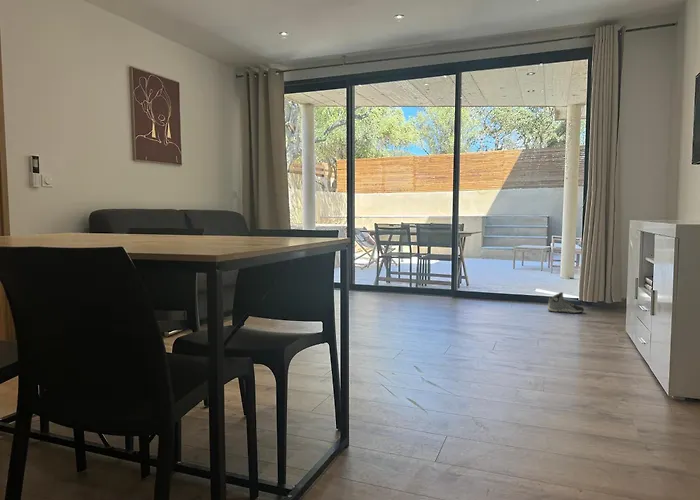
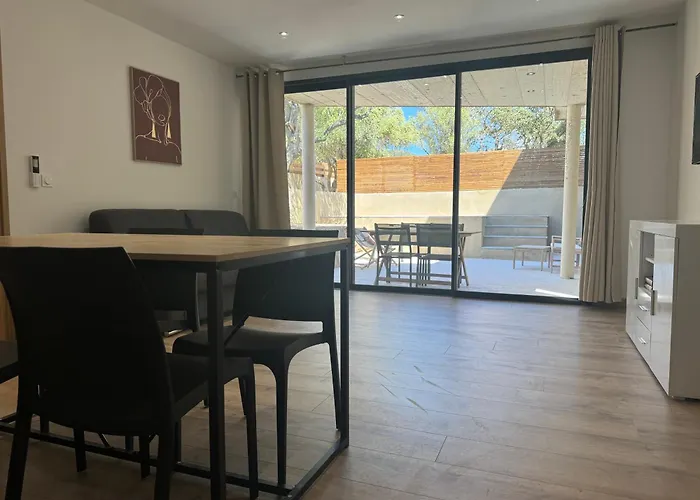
- sneaker (565, 302)
